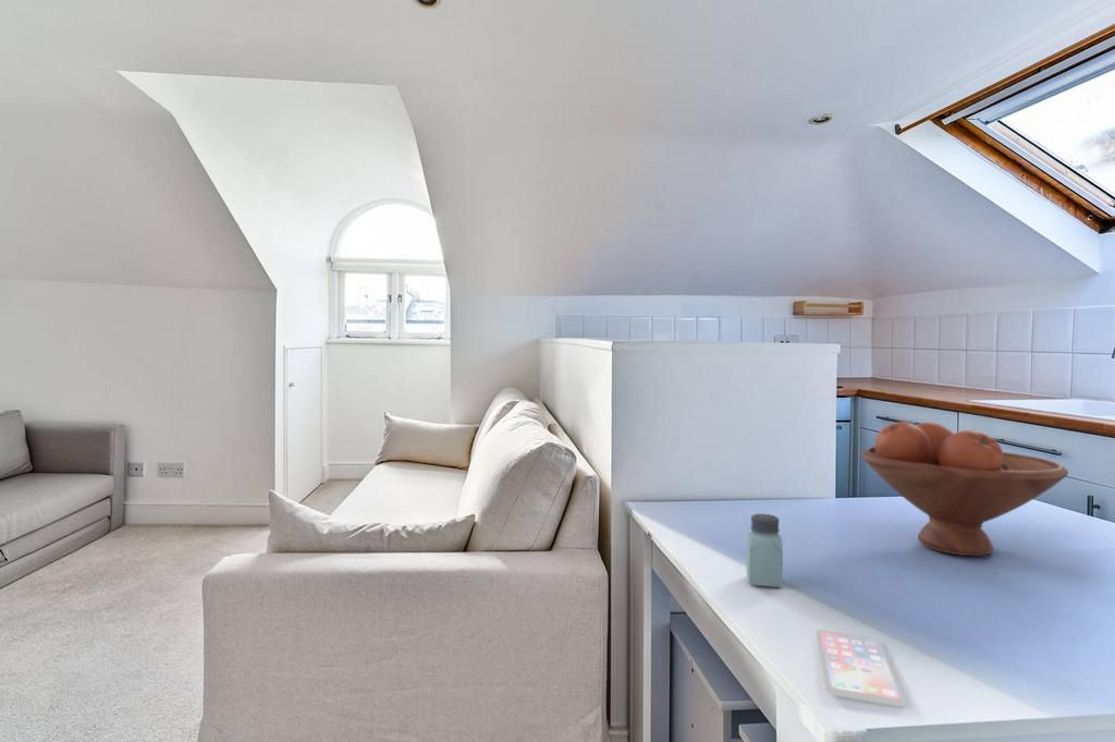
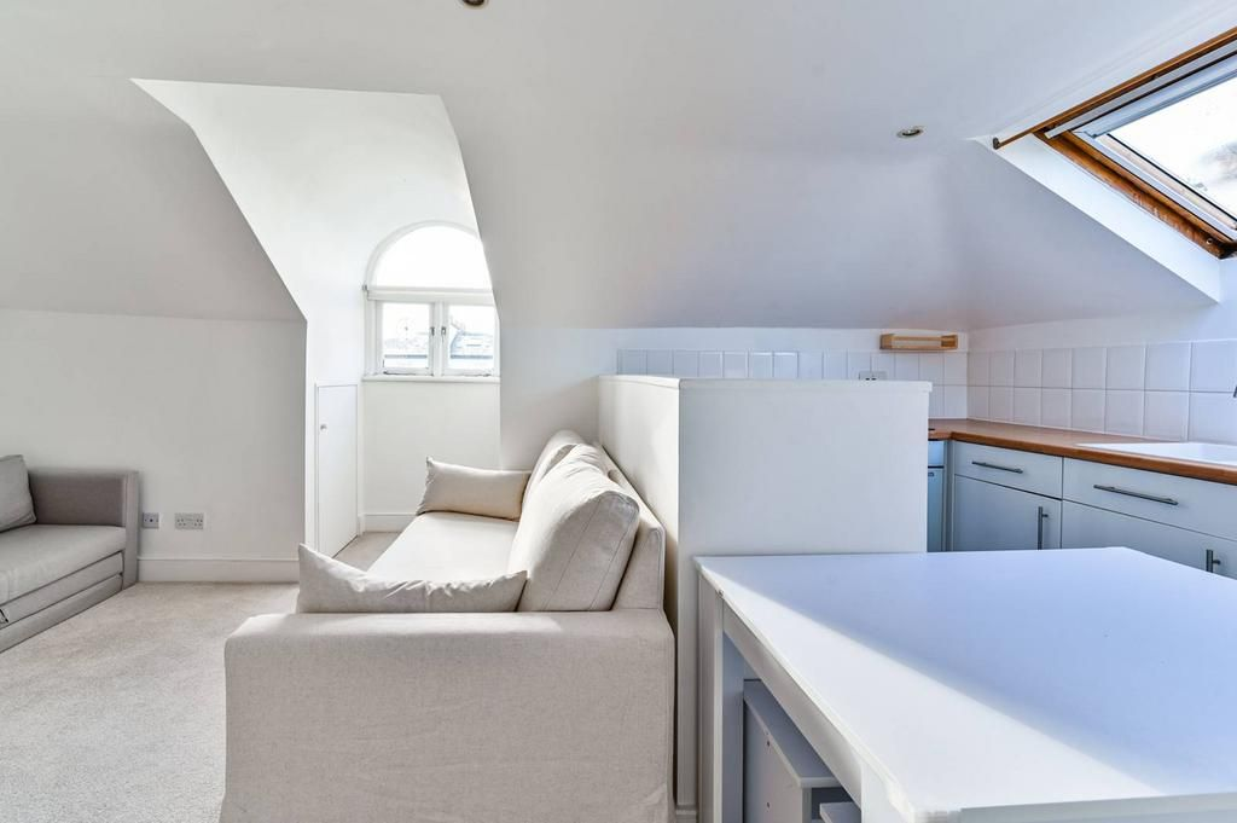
- smartphone (855, 662)
- fruit bowl (956, 485)
- saltshaker (764, 548)
